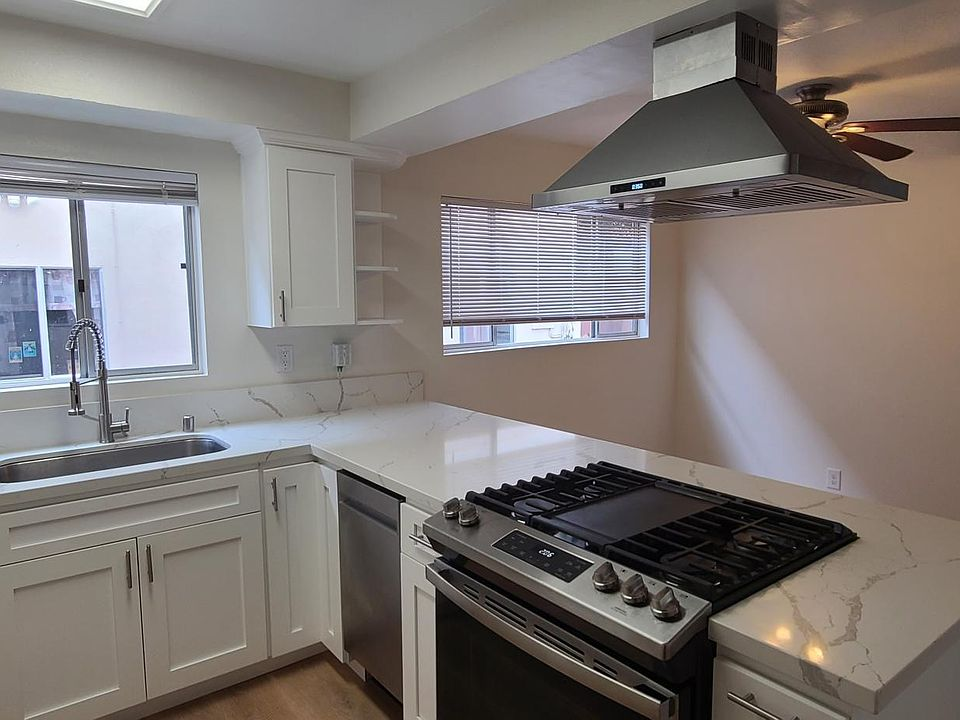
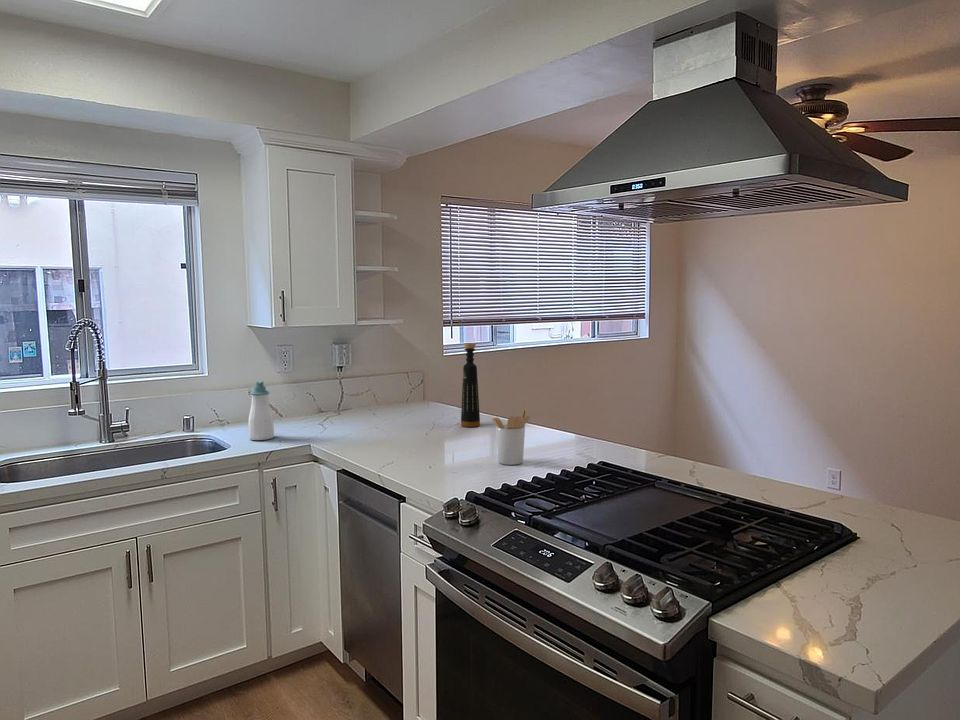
+ soap bottle (260, 409)
+ bottle (470, 384)
+ utensil holder (513, 436)
